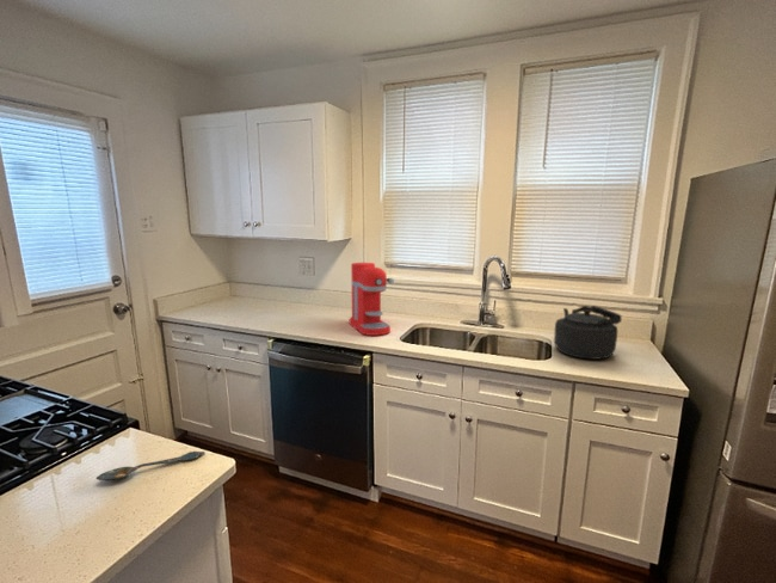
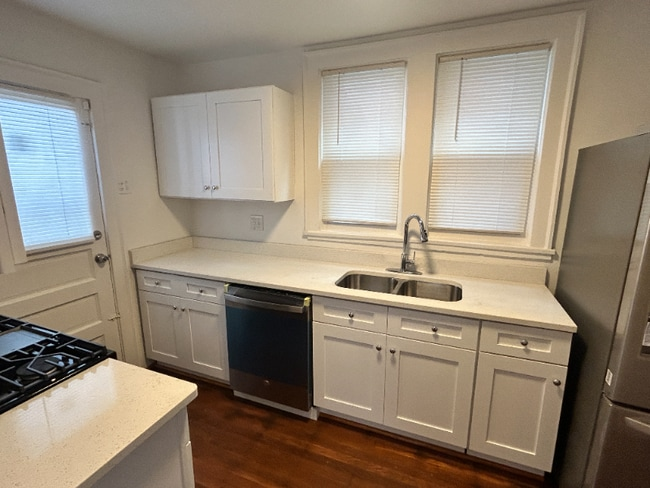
- coffee maker (370, 296)
- kettle (585, 330)
- spoon (154, 464)
